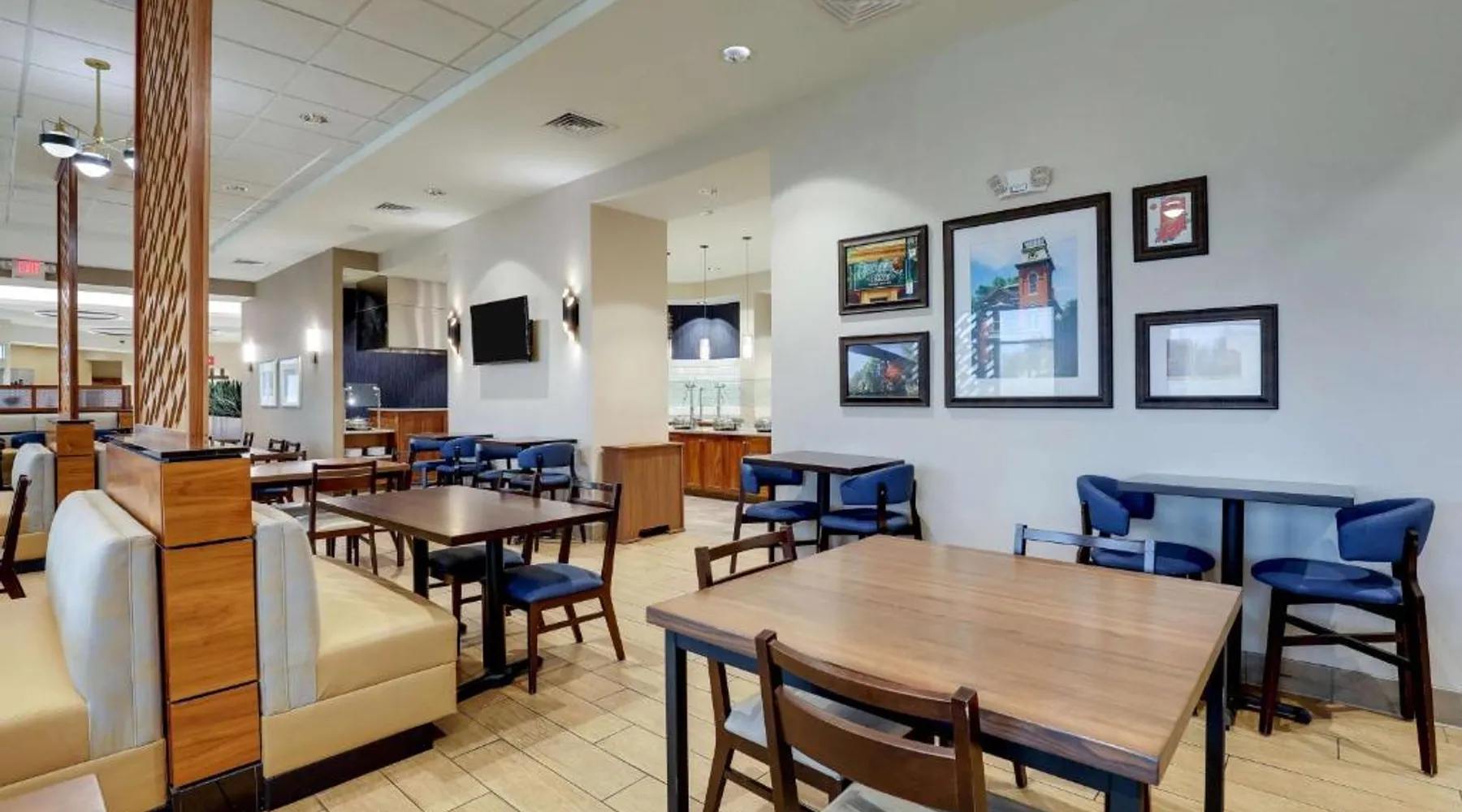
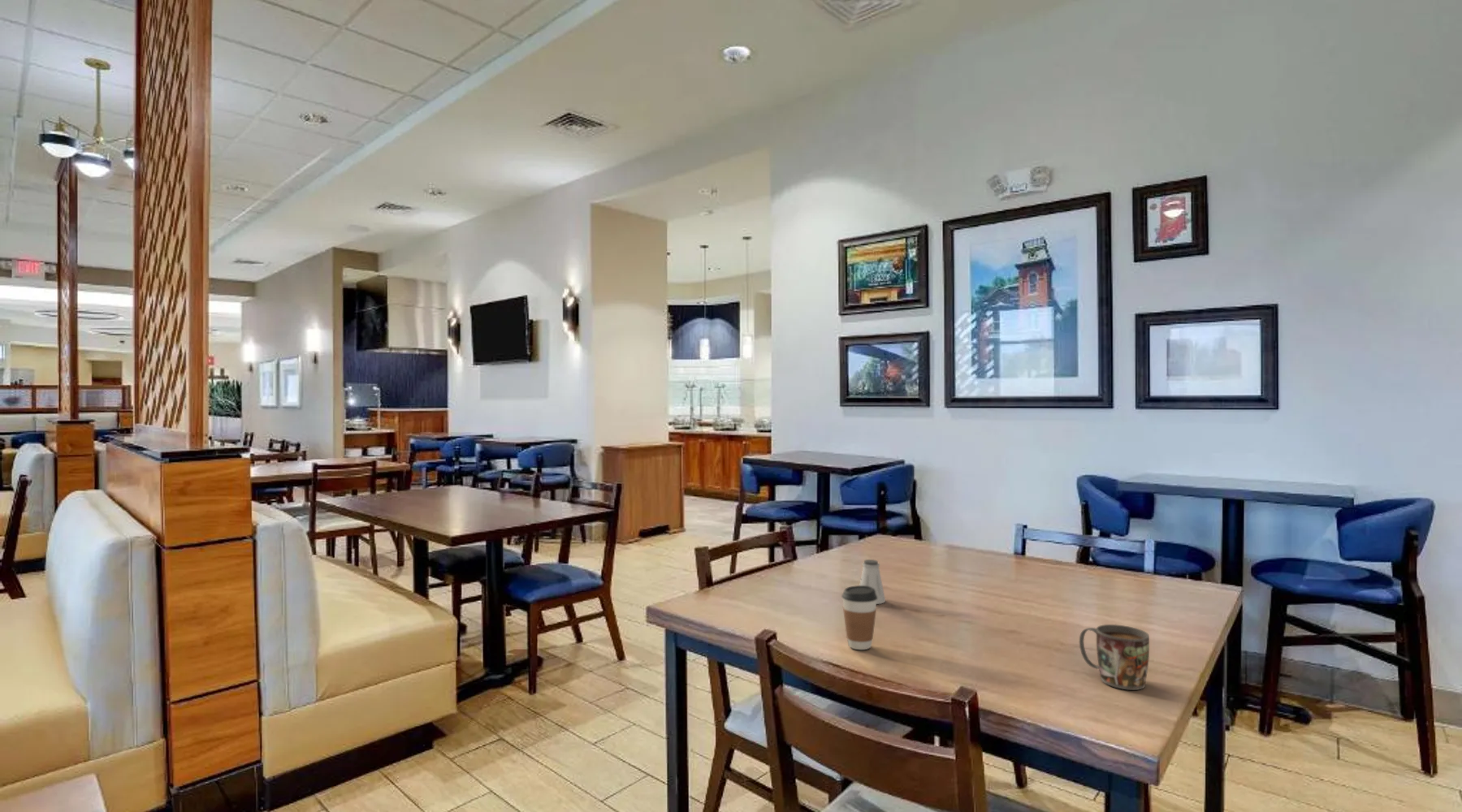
+ coffee cup (859, 617)
+ mug (1112, 654)
+ saltshaker (871, 581)
